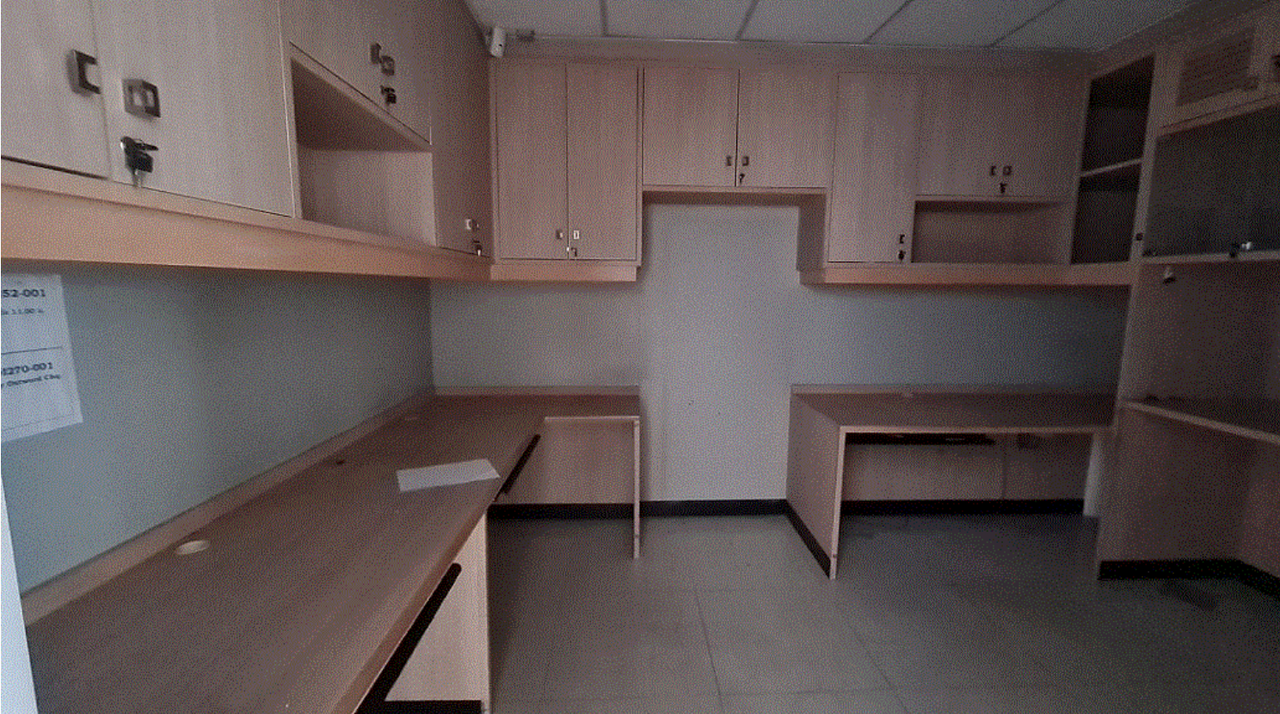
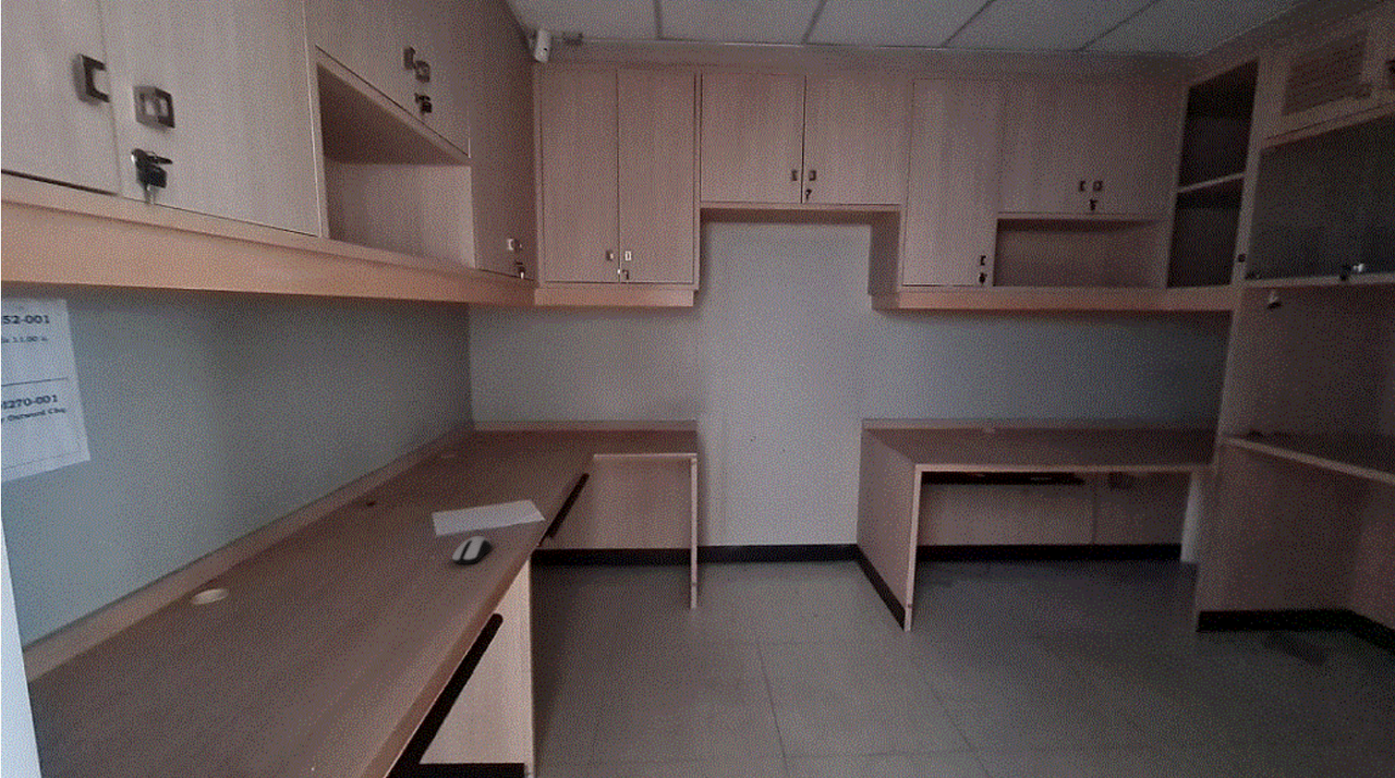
+ computer mouse (473, 547)
